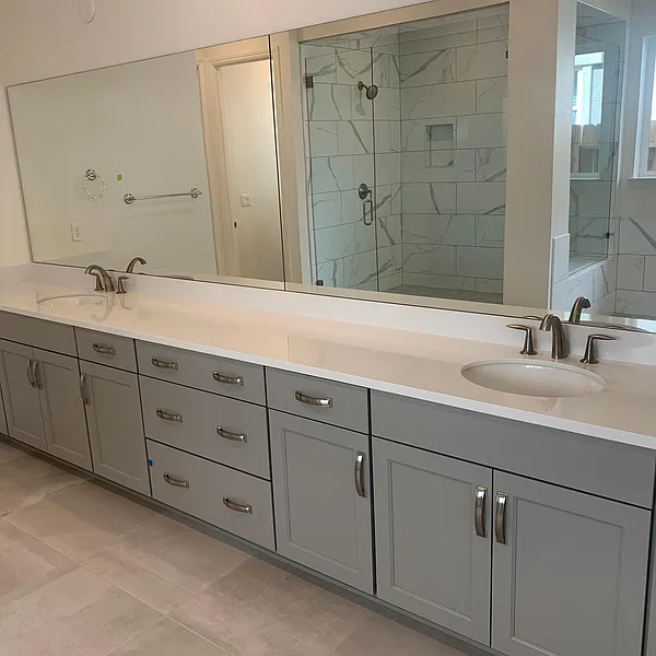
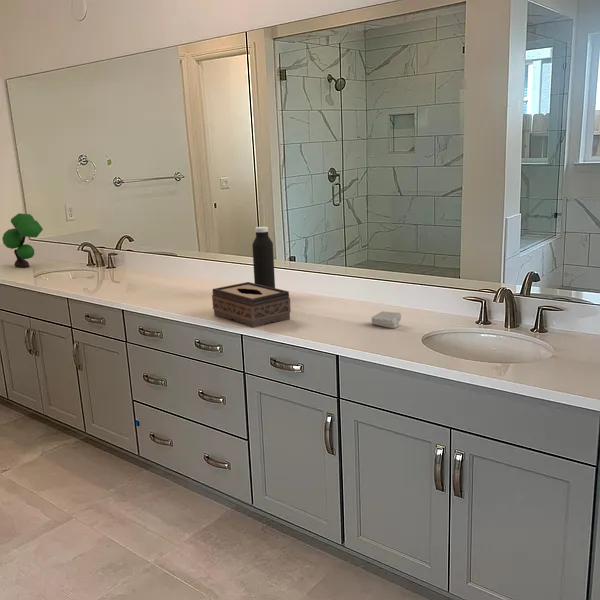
+ soap bar (386, 318)
+ tissue box (250, 303)
+ plant (24, 240)
+ water bottle (263, 261)
